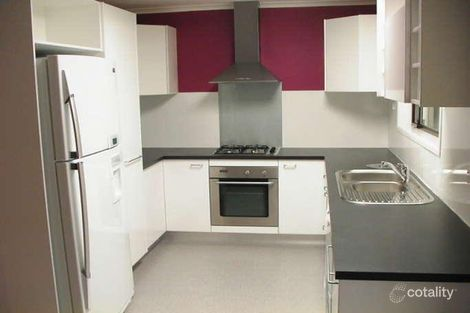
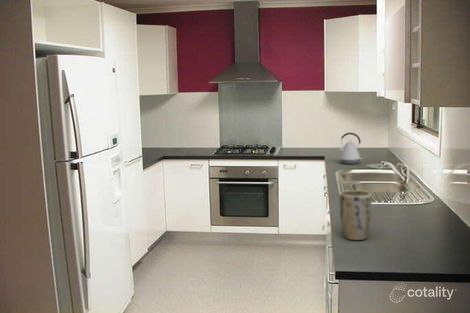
+ kettle (349, 147)
+ plant pot (355, 215)
